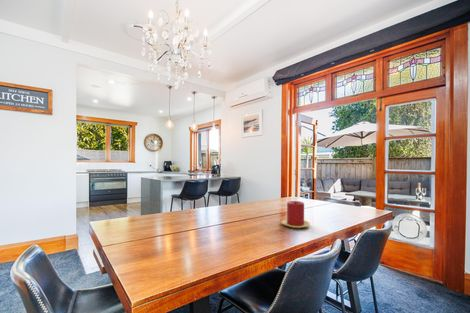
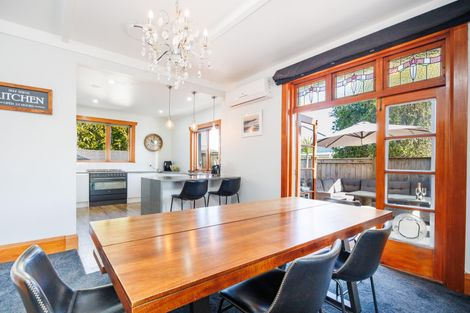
- candle (295, 213)
